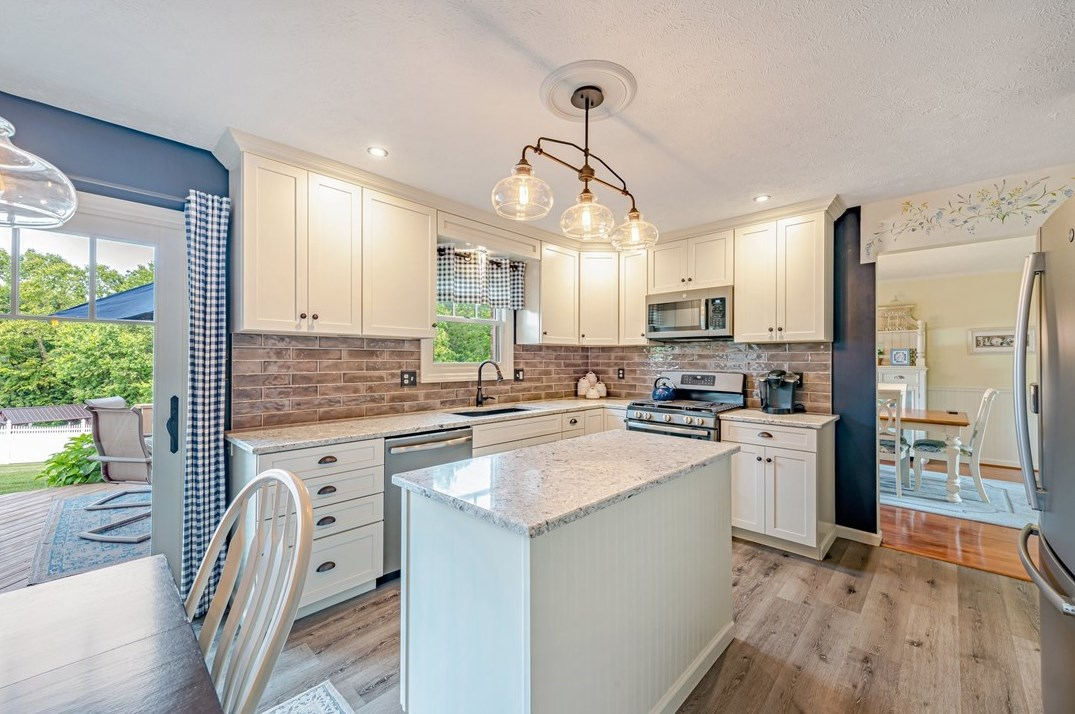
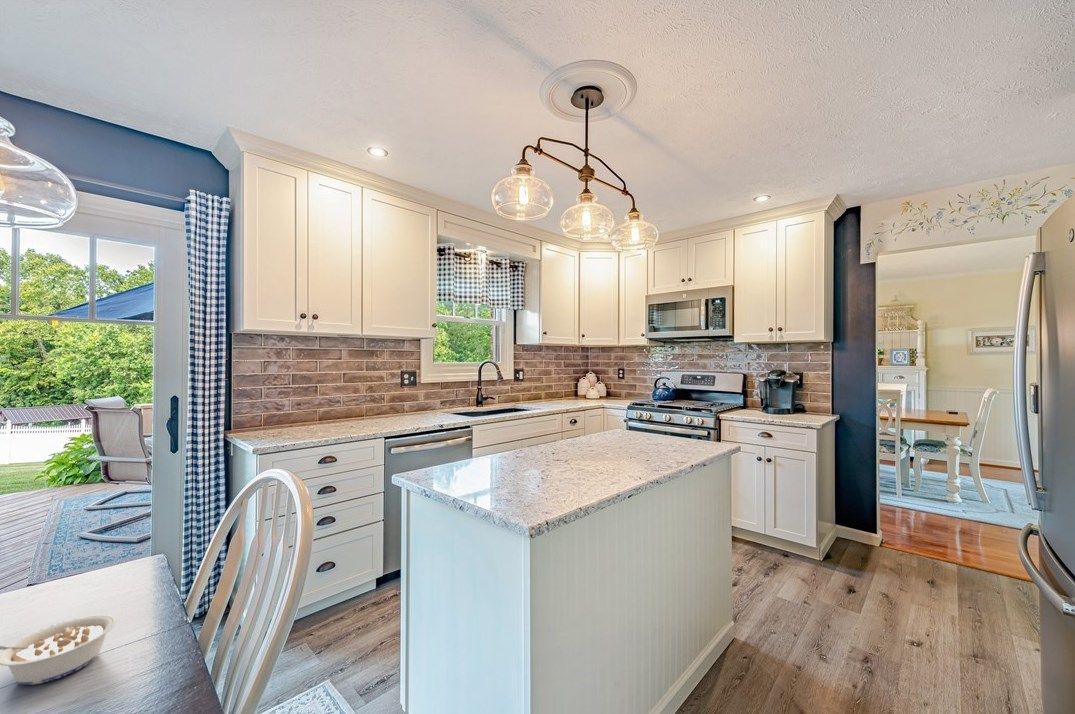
+ legume (55, 650)
